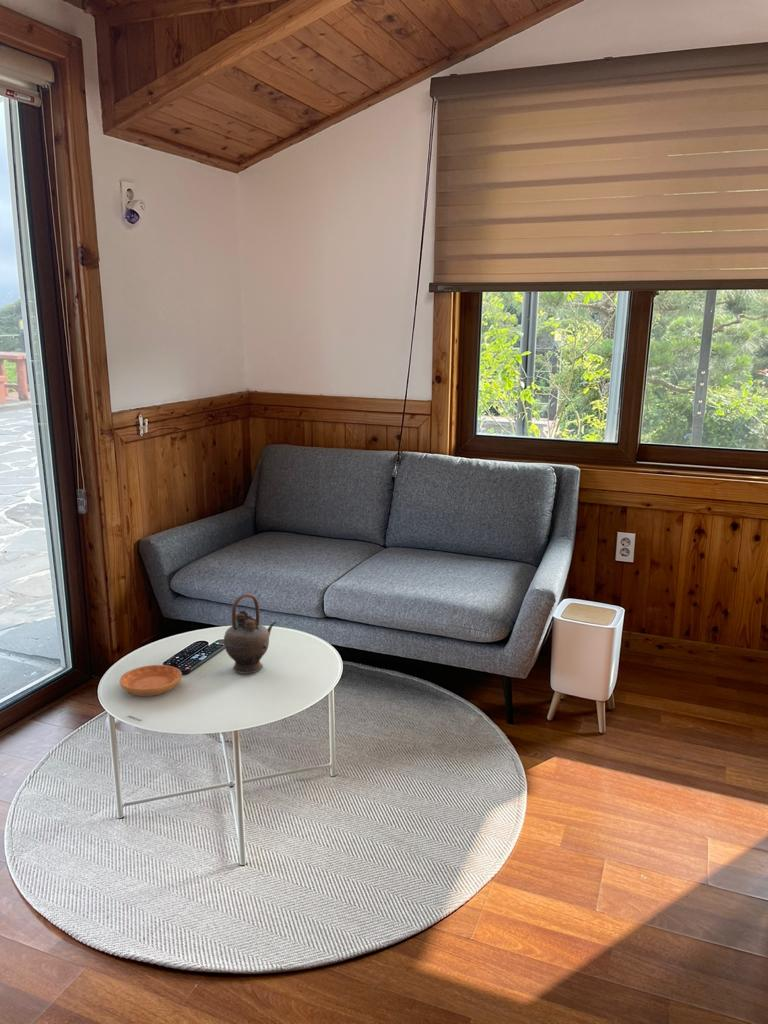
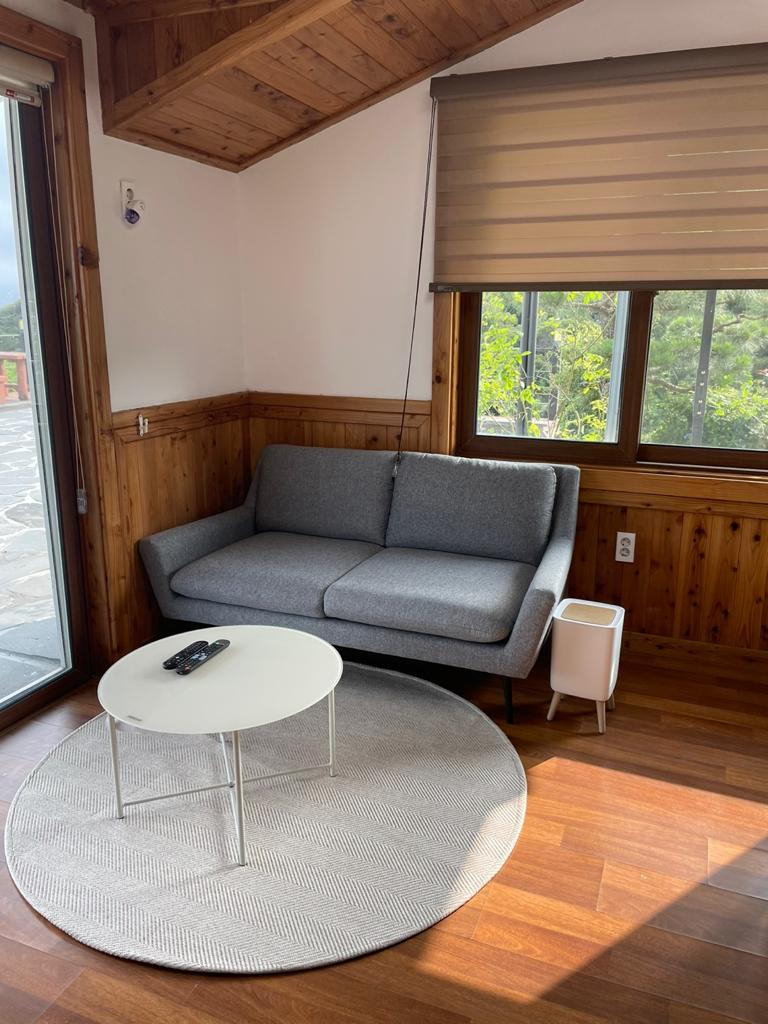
- teapot (251, 631)
- saucer (151, 681)
